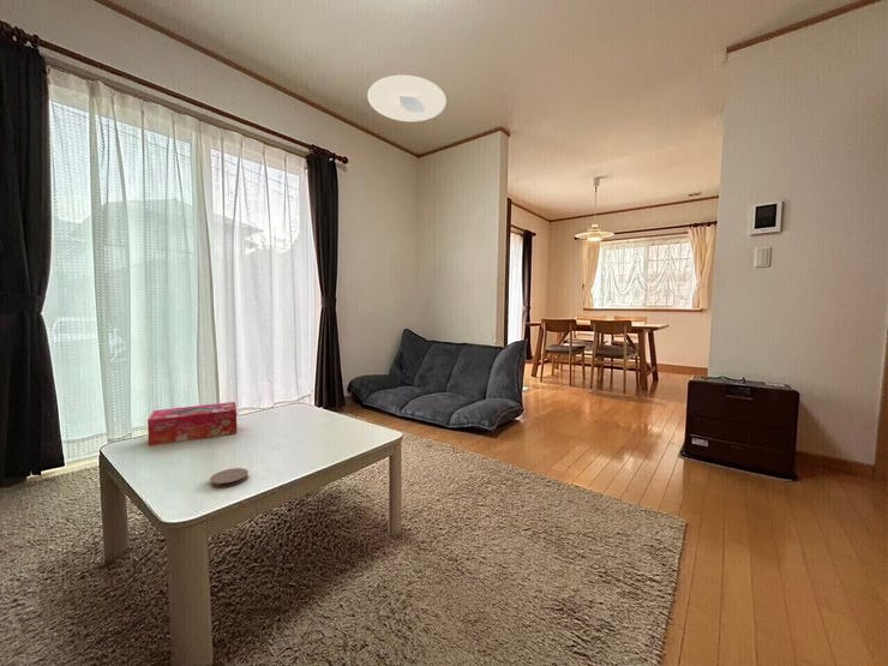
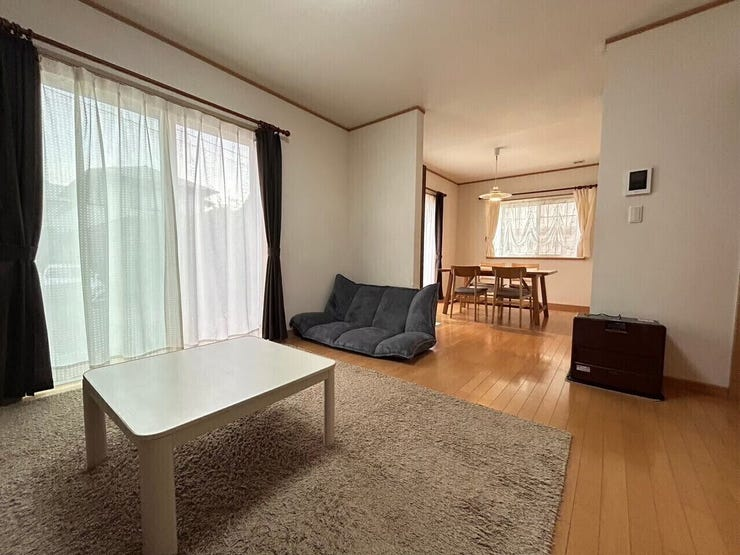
- tissue box (196, 421)
- coaster (229, 476)
- ceiling light (407, 96)
